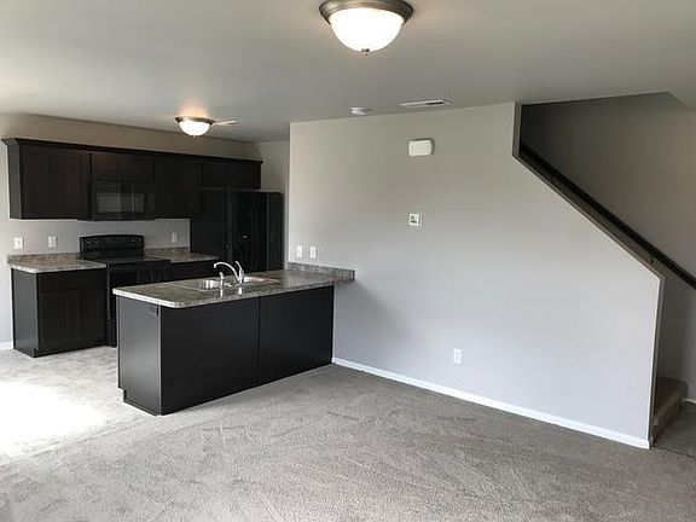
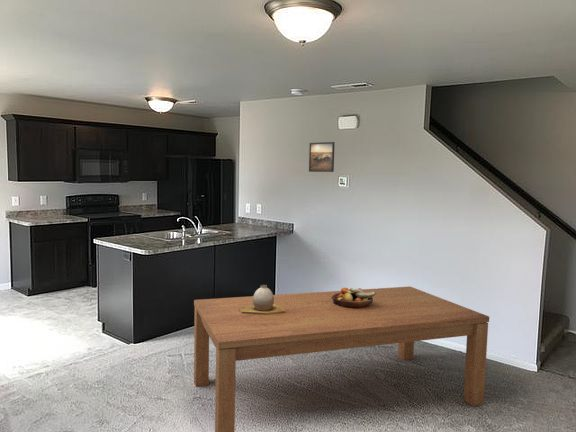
+ dining table (334, 349)
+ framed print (321, 157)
+ vase (261, 297)
+ fruit bowl (352, 295)
